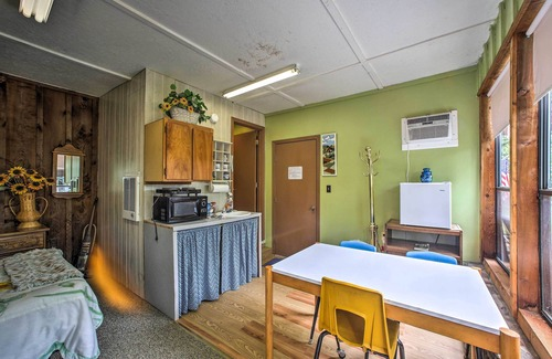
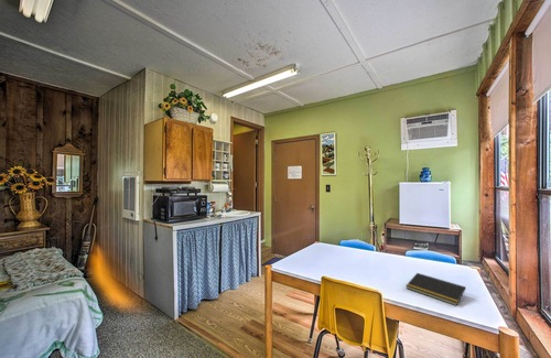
+ notepad (434, 286)
